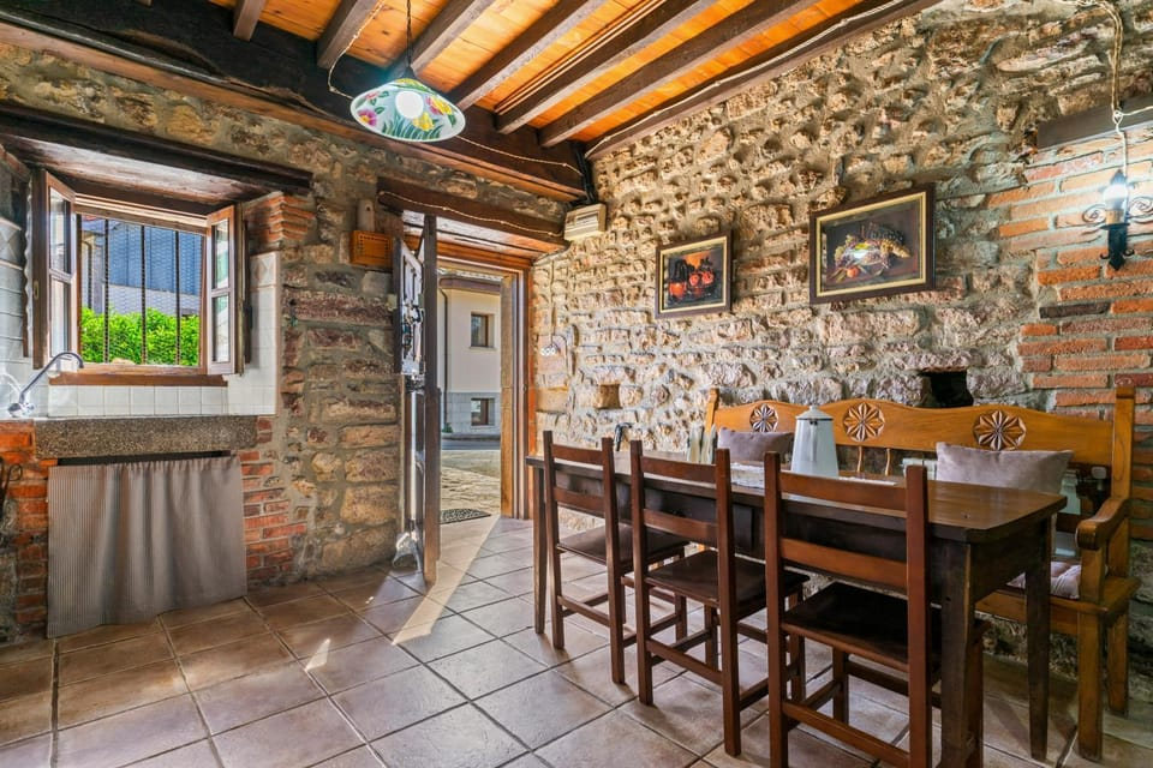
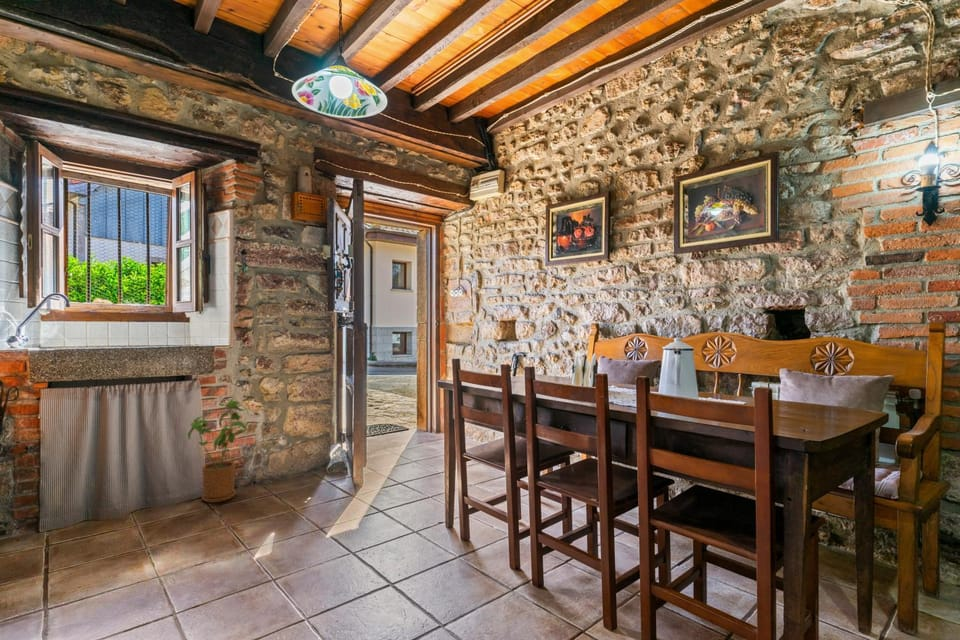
+ house plant (222, 450)
